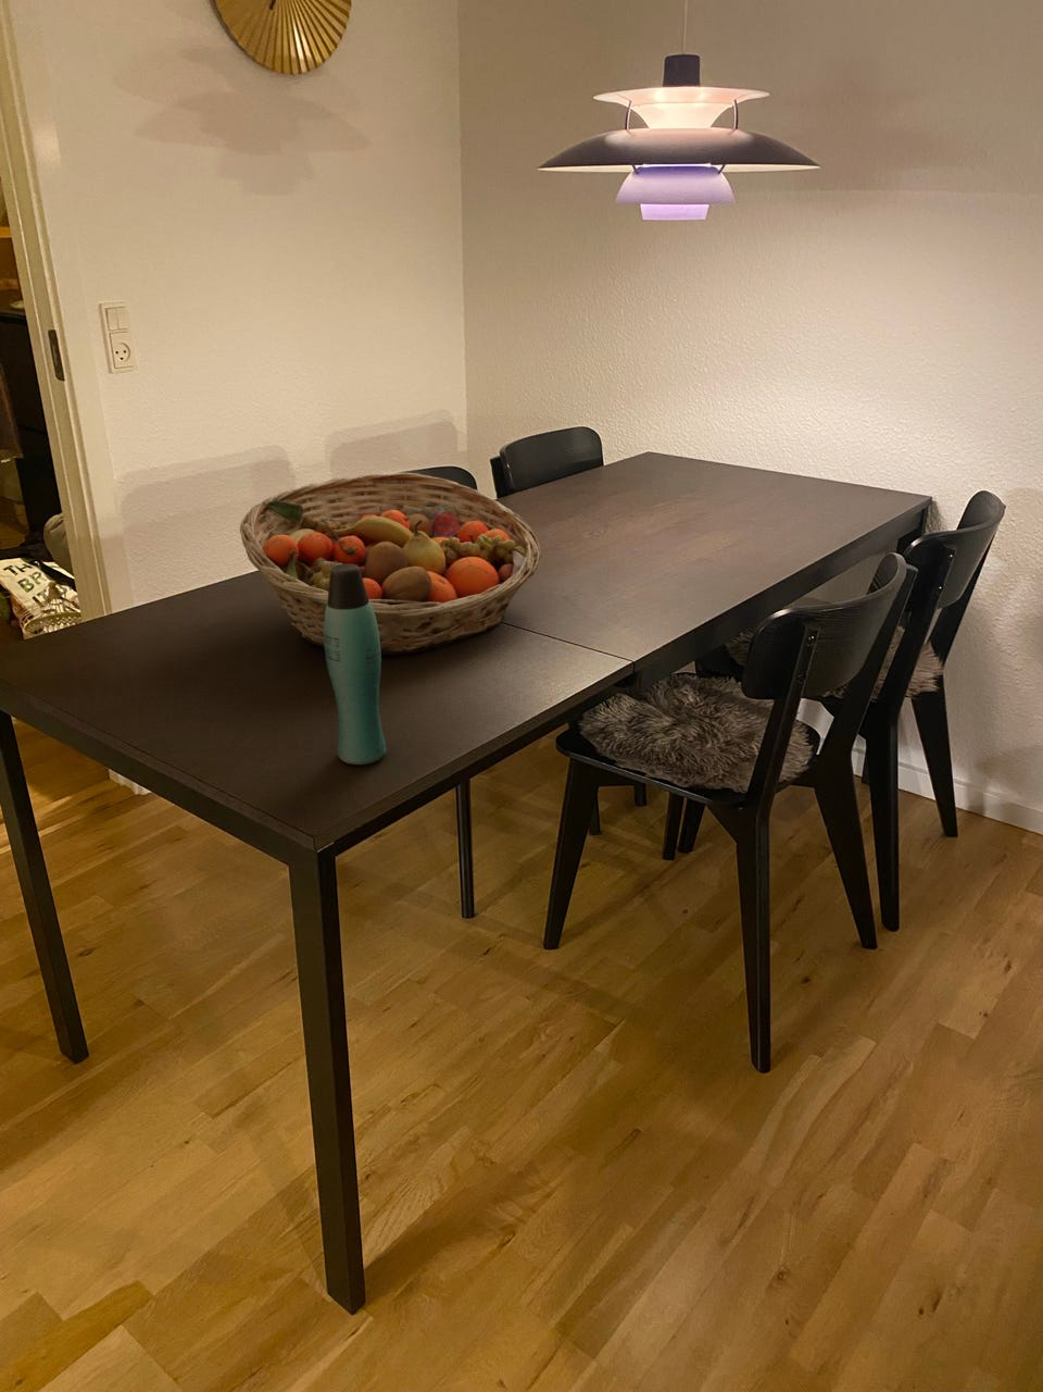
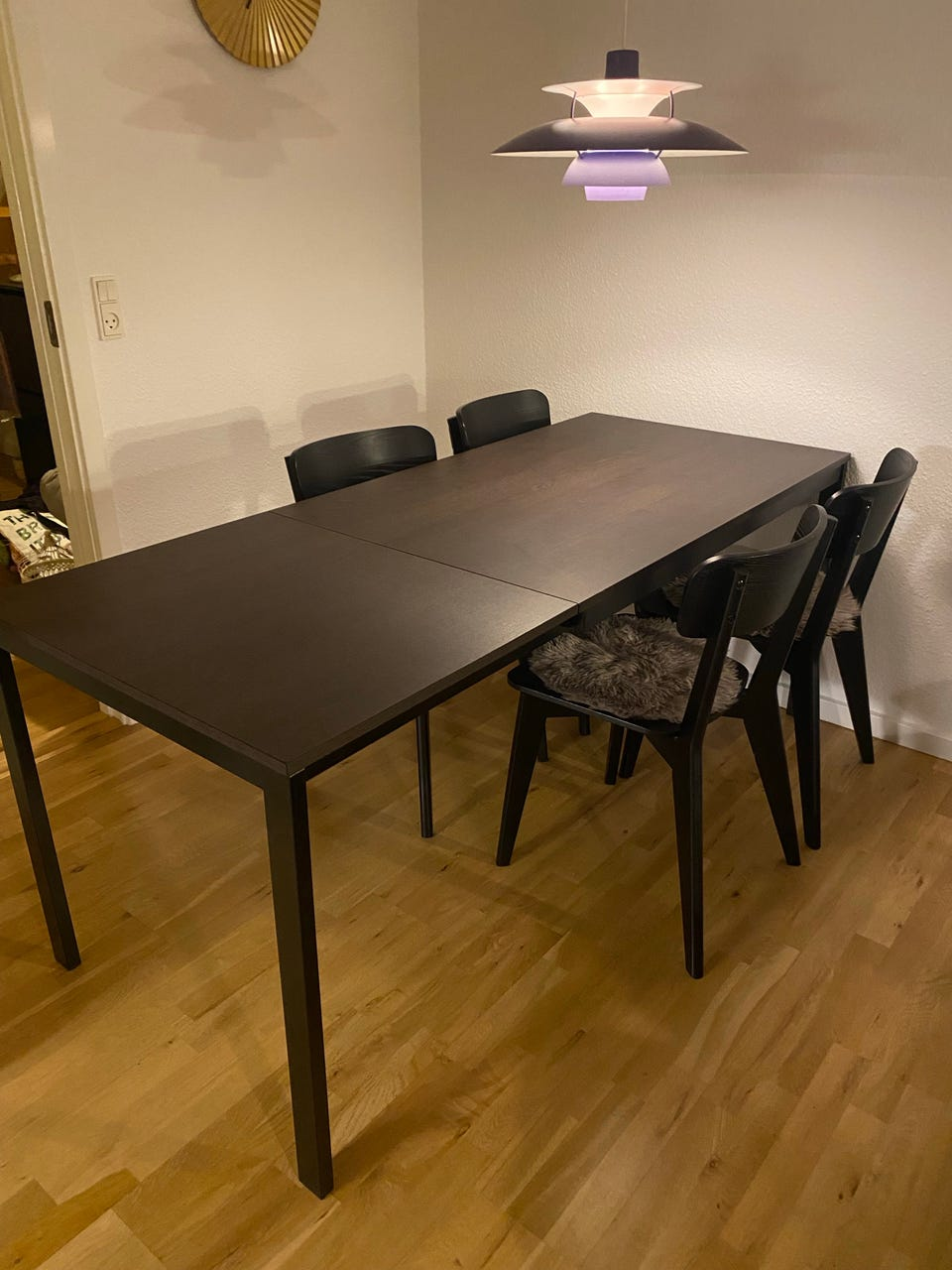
- bottle (353, 664)
- fruit basket (396, 559)
